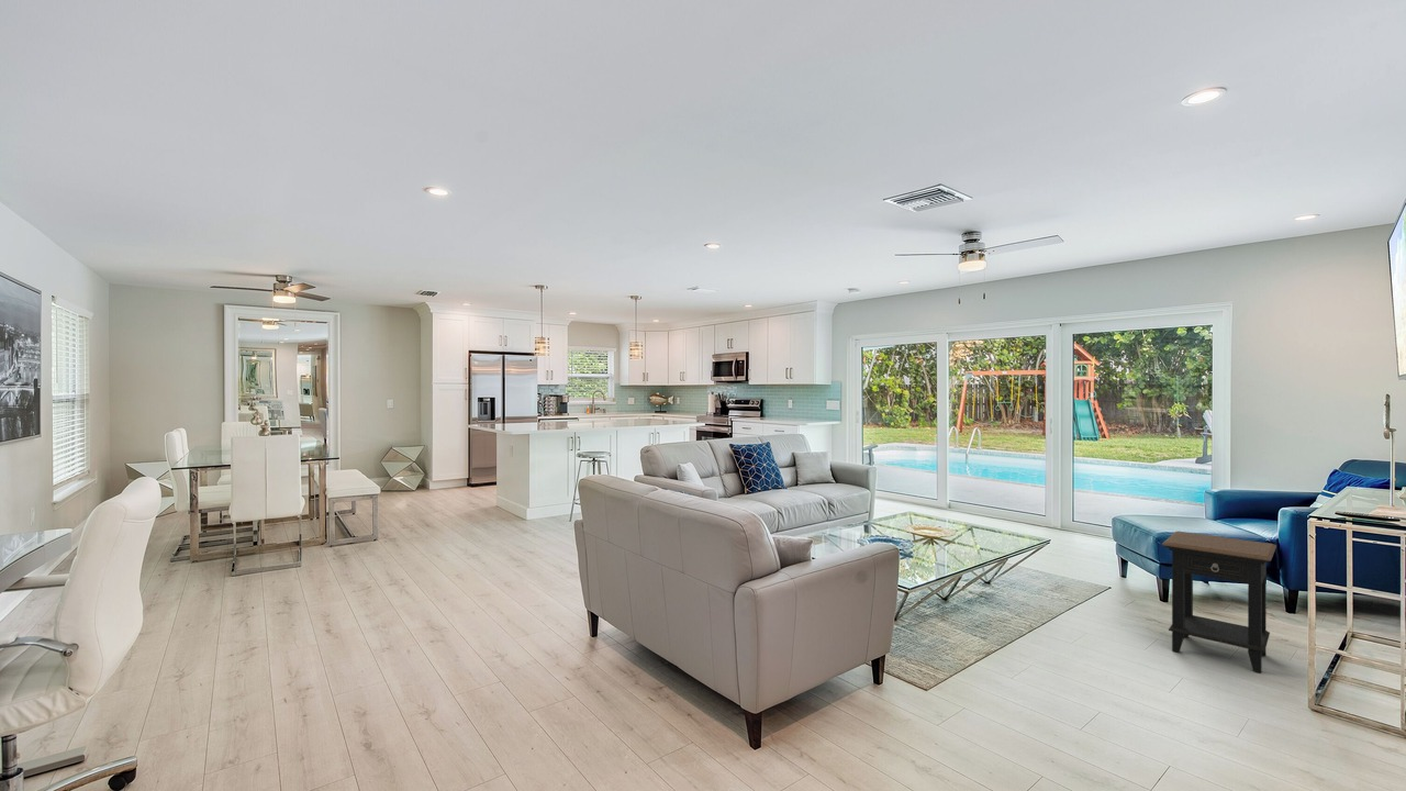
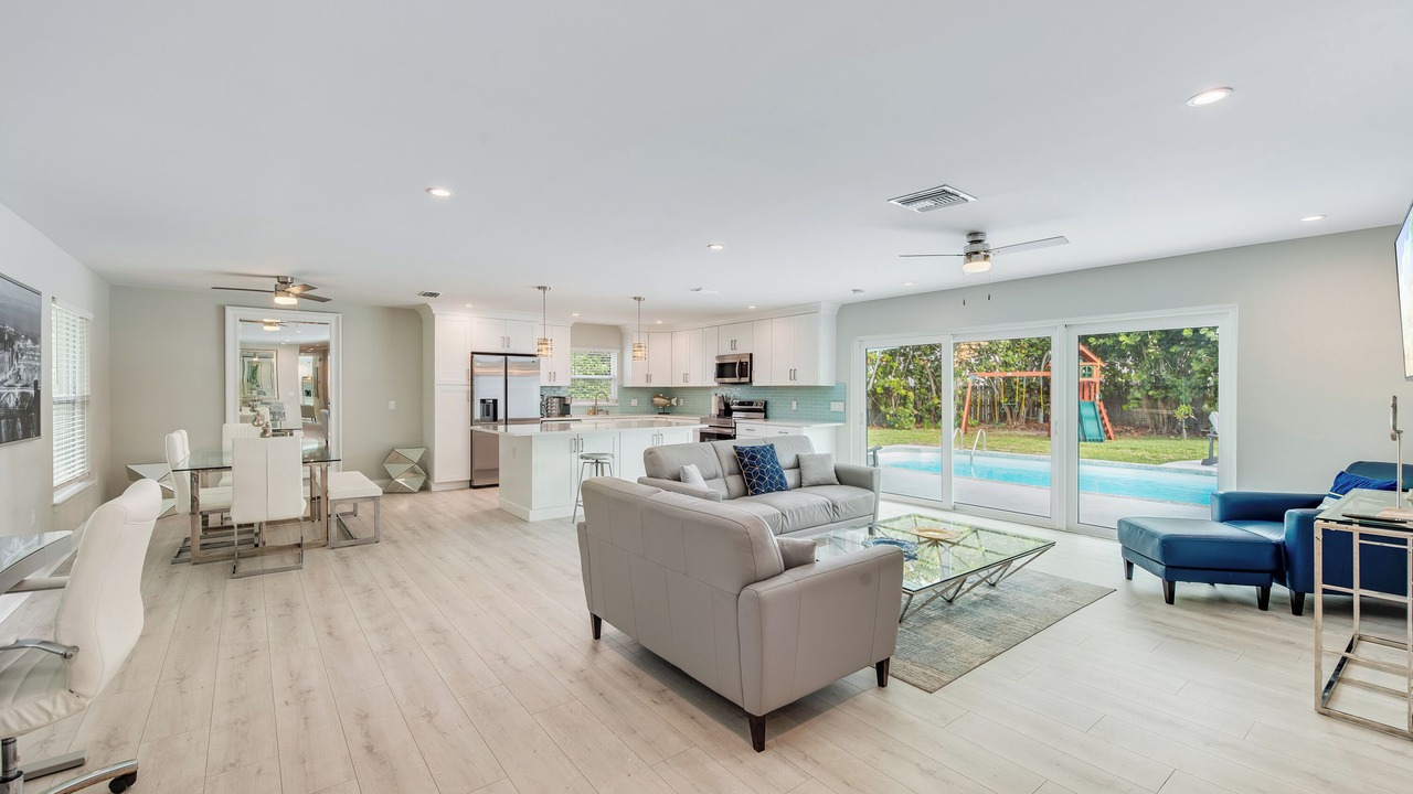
- side table (1224, 579)
